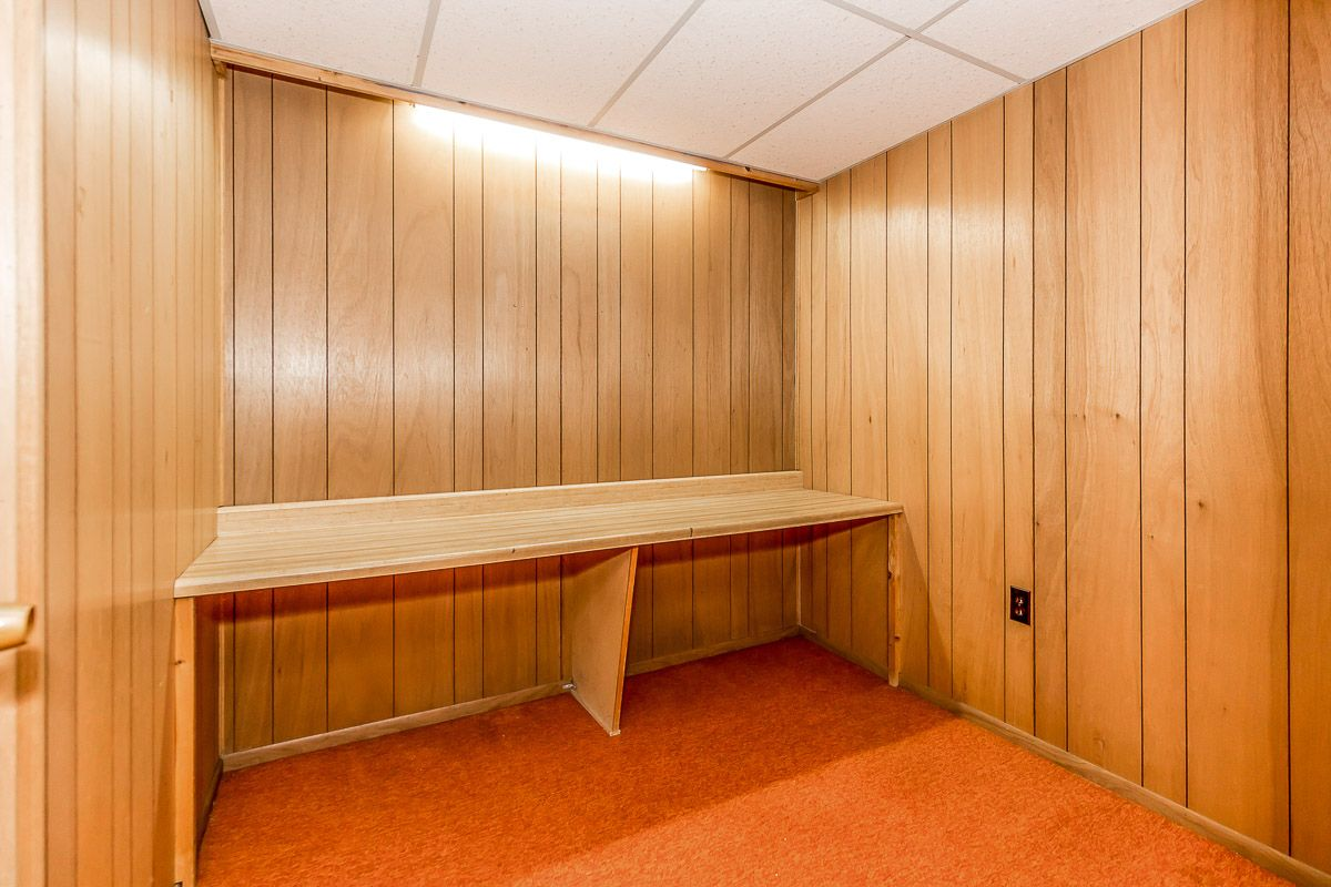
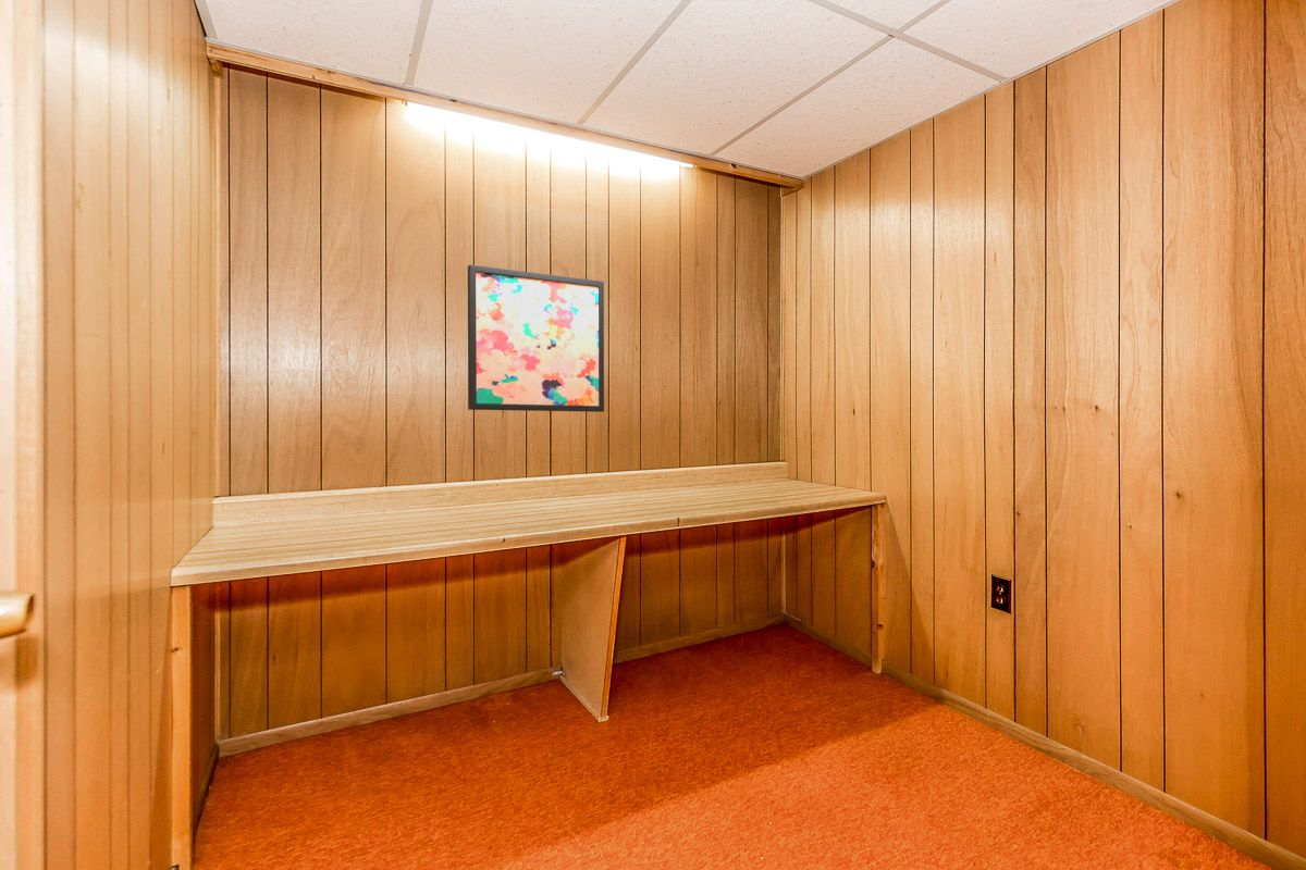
+ wall art (539, 343)
